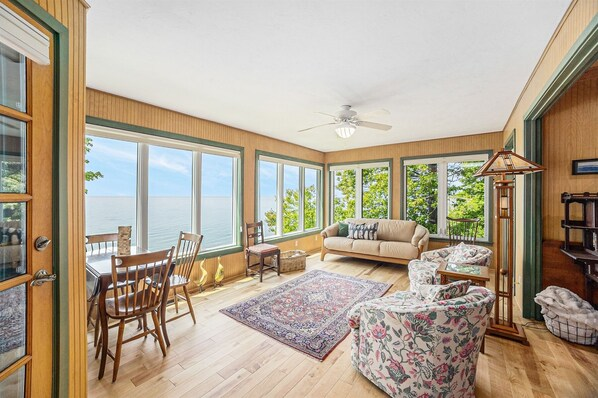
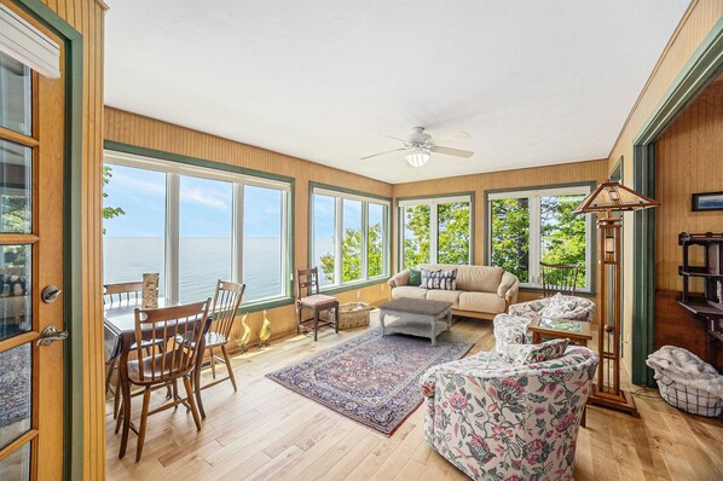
+ coffee table (416, 318)
